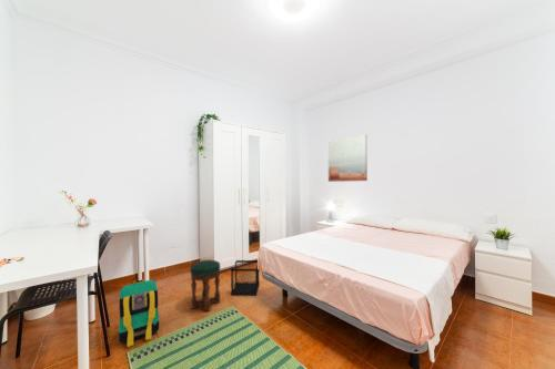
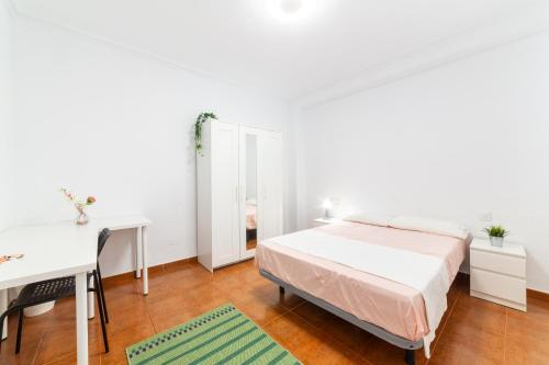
- stool (205, 283)
- backpack (139, 306)
- wastebasket (245, 277)
- wall art (345, 160)
